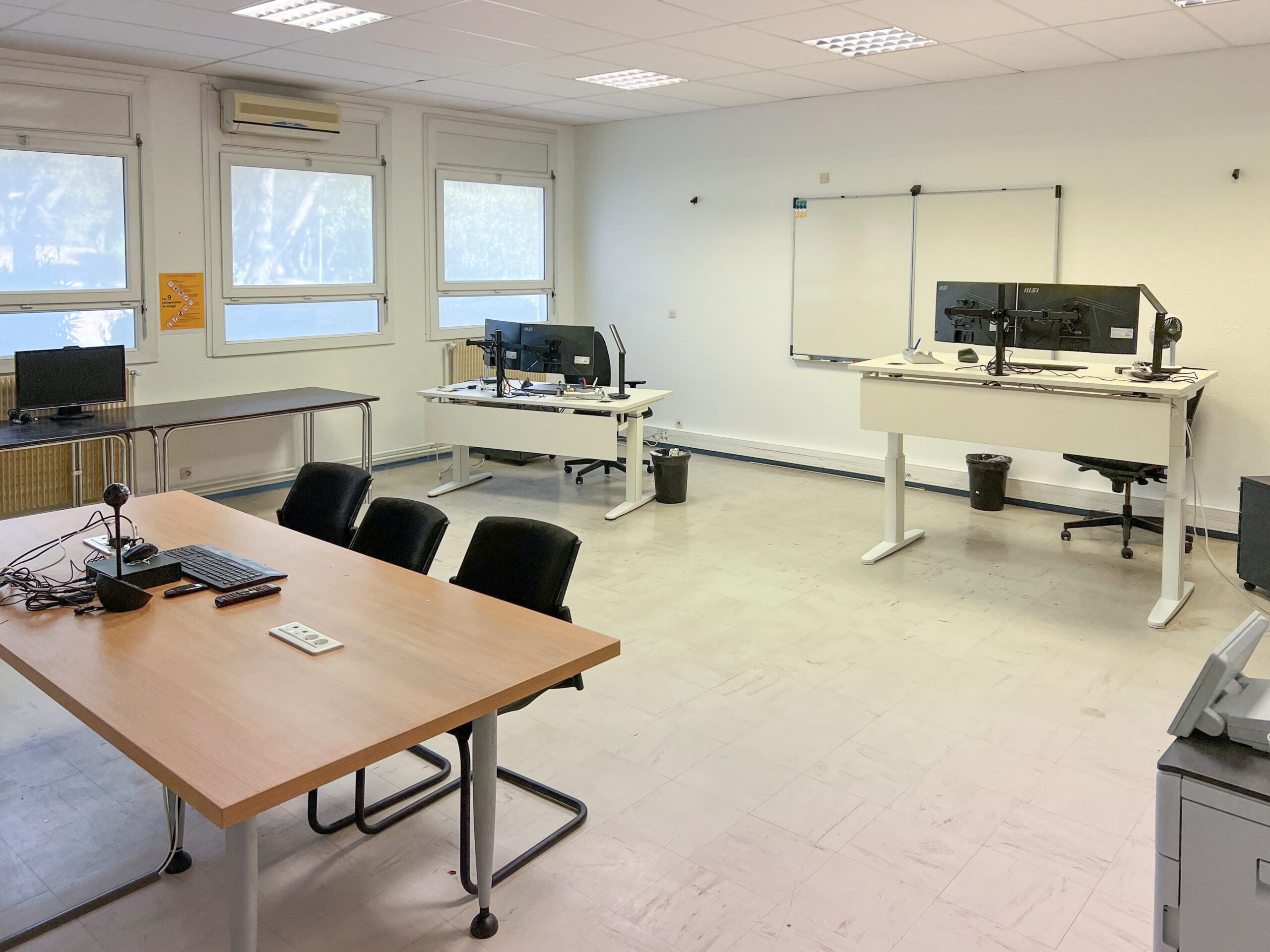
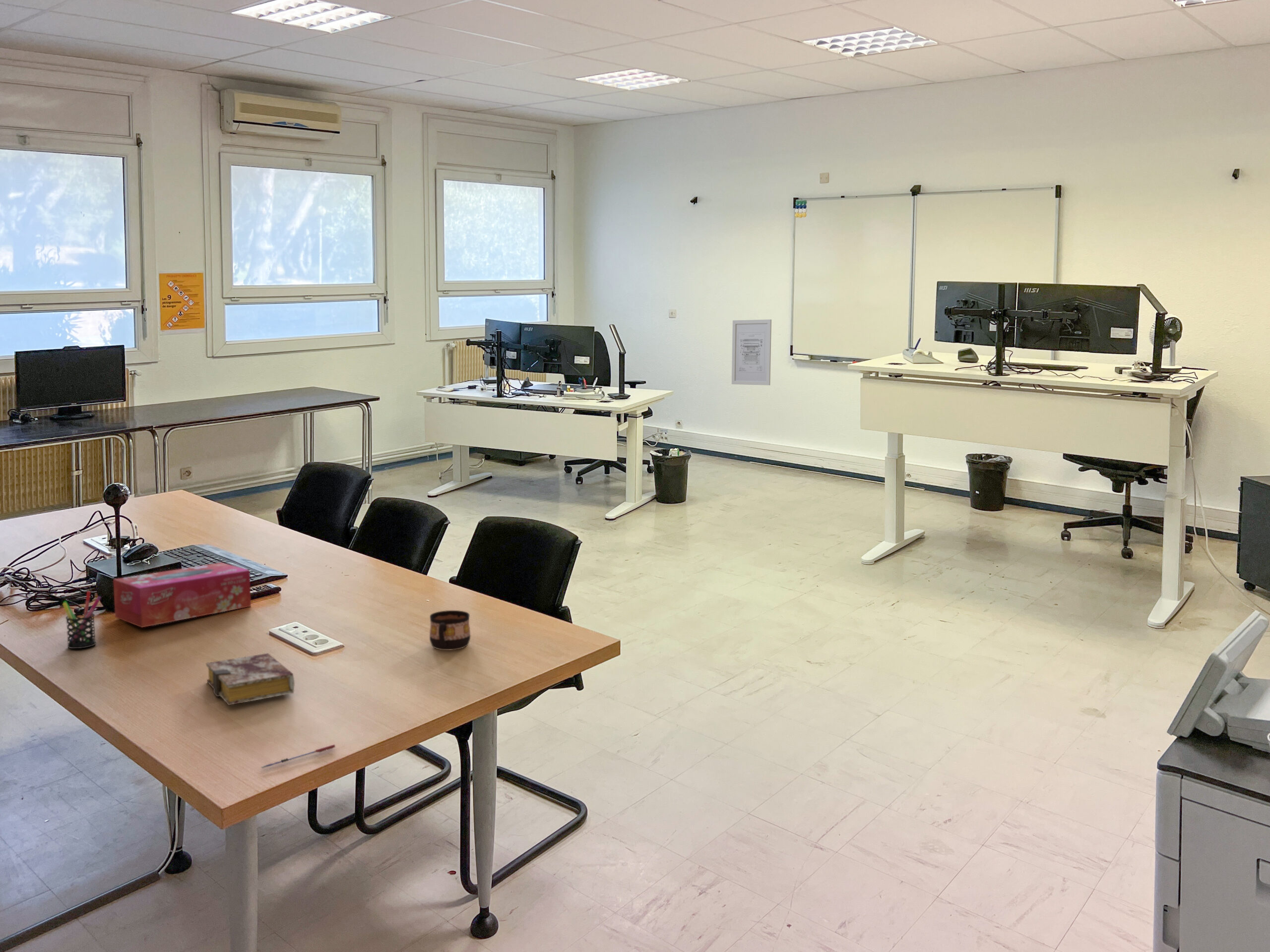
+ wall art (751, 352)
+ pen (299, 756)
+ tissue box (184, 593)
+ book (249, 678)
+ pen holder (79, 619)
+ cup (448, 631)
